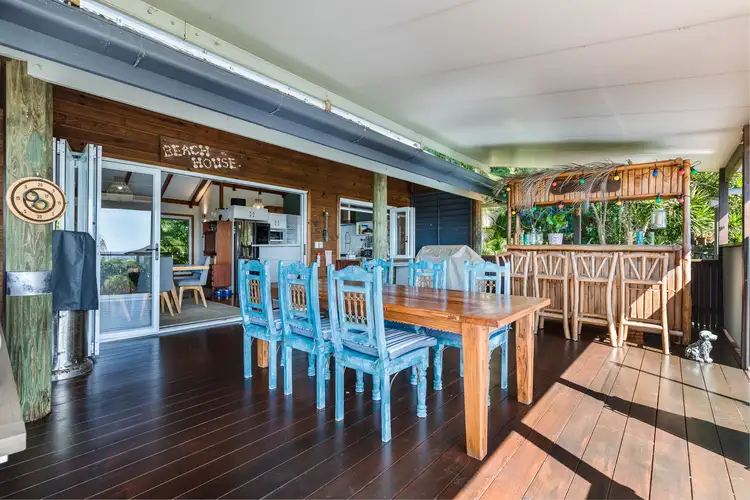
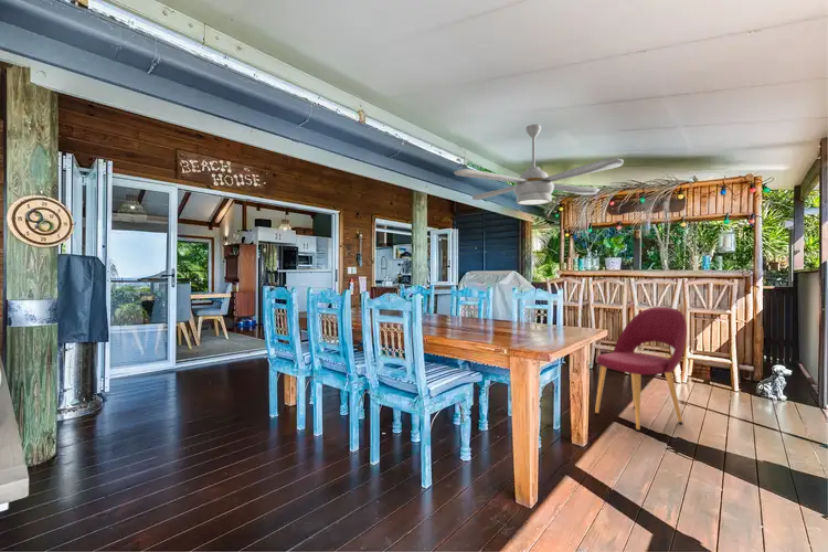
+ ceiling fan (533, 164)
+ dining chair (639, 362)
